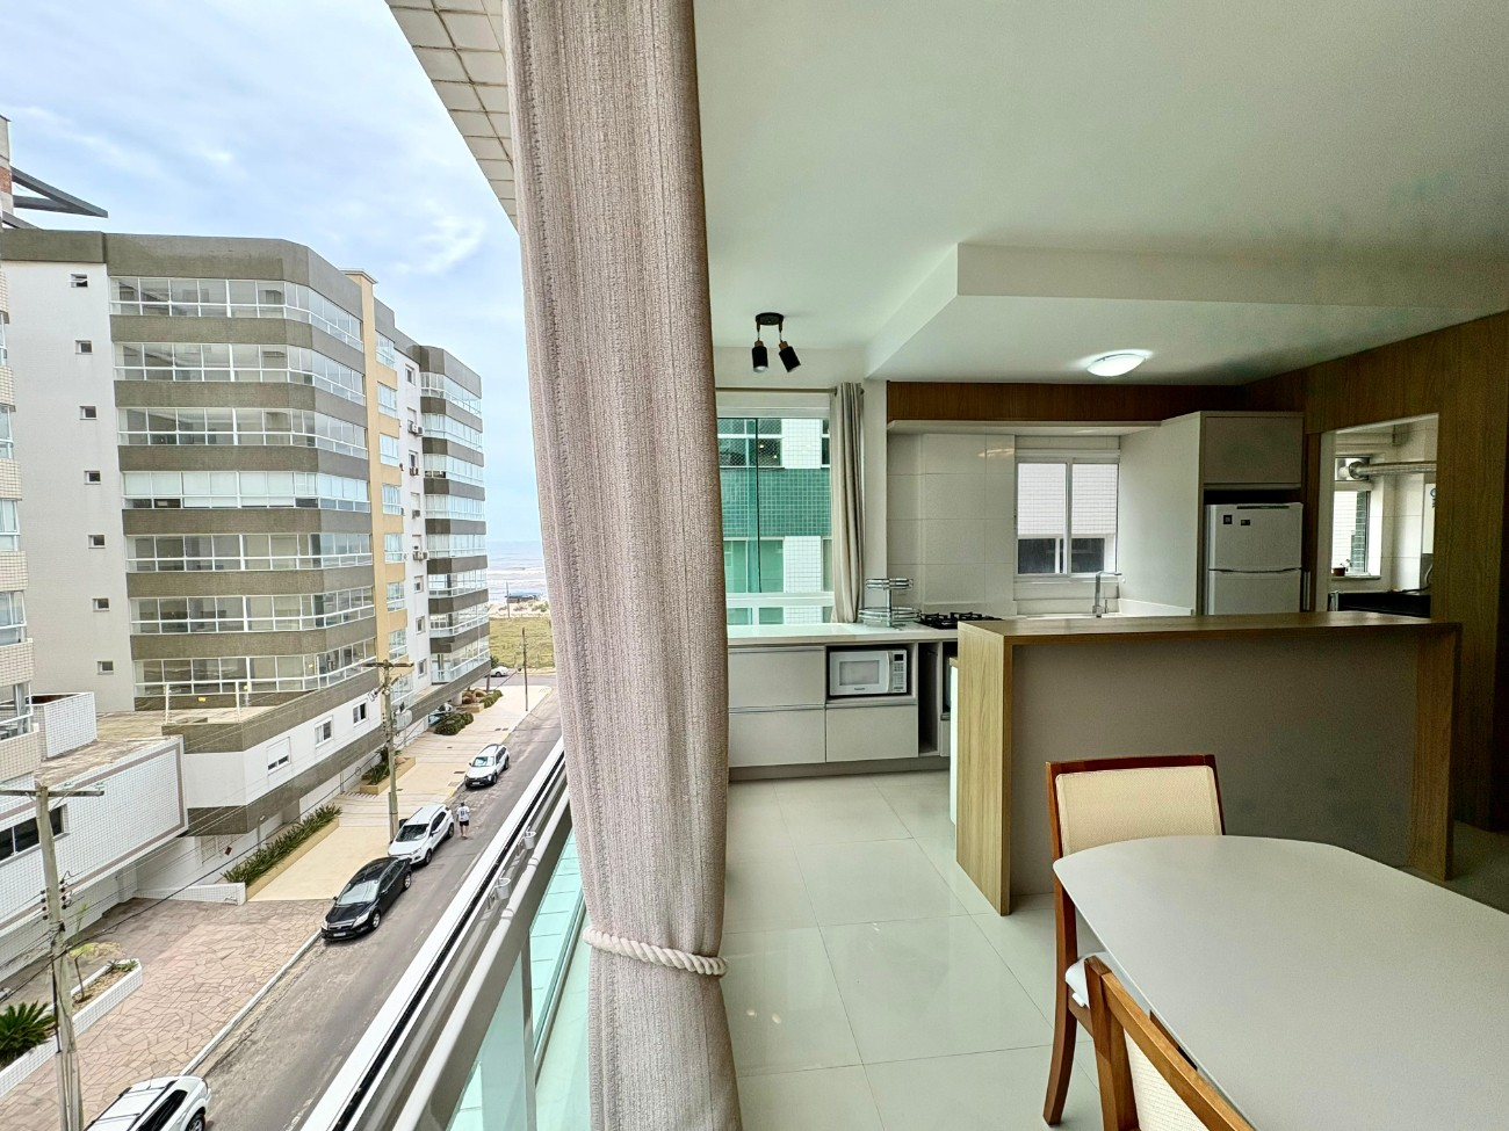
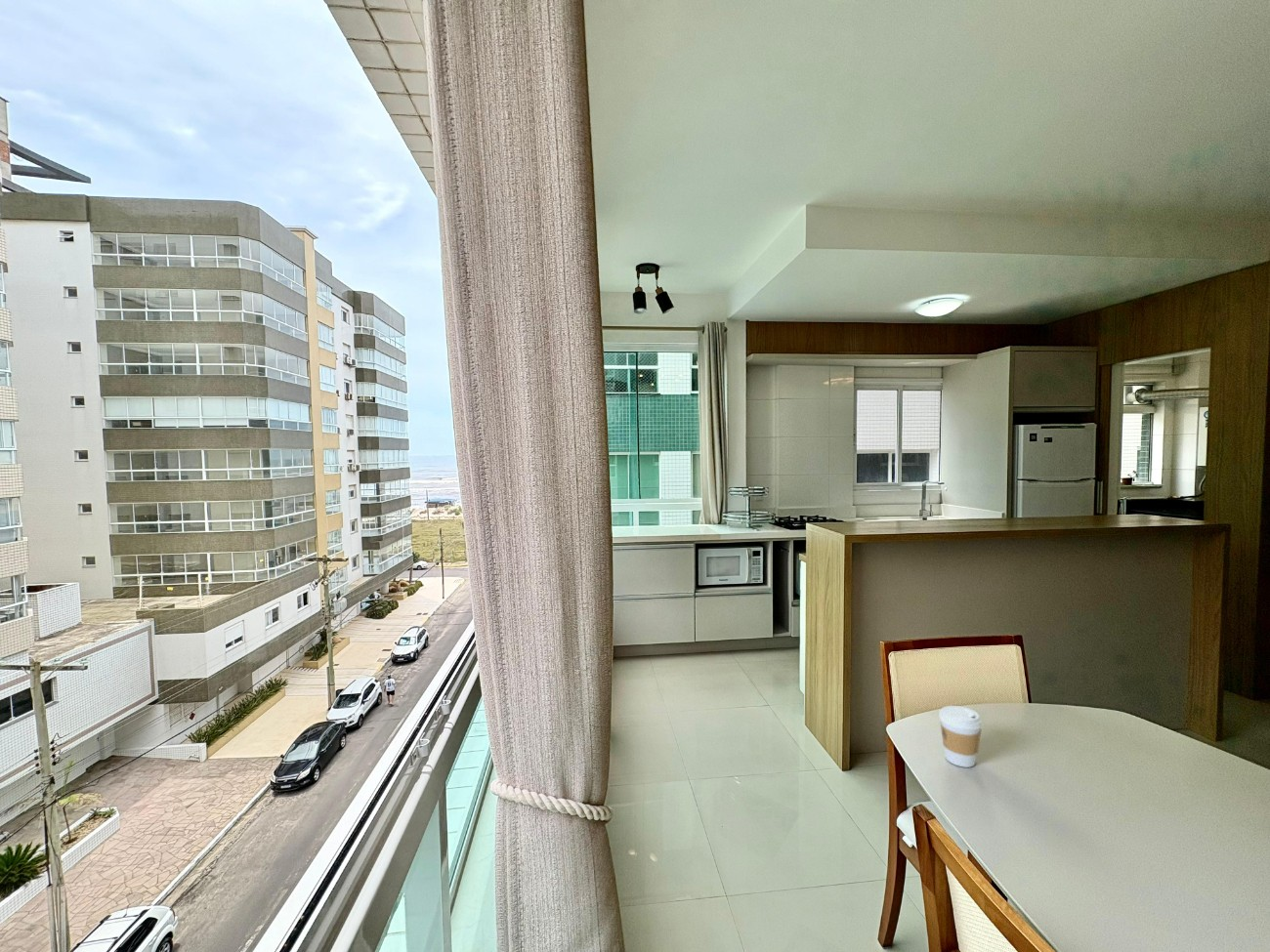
+ coffee cup (959, 735)
